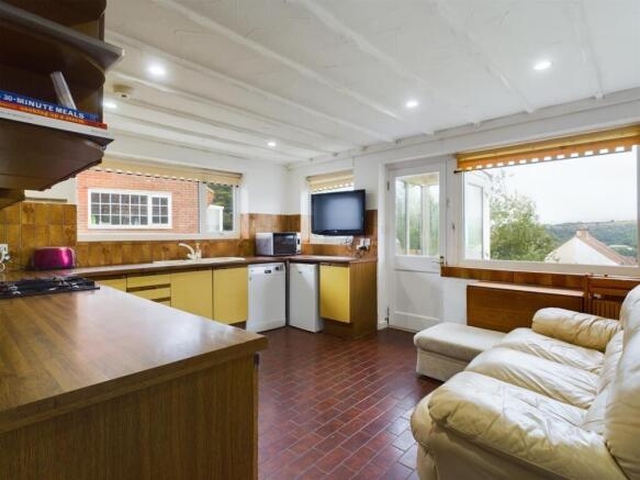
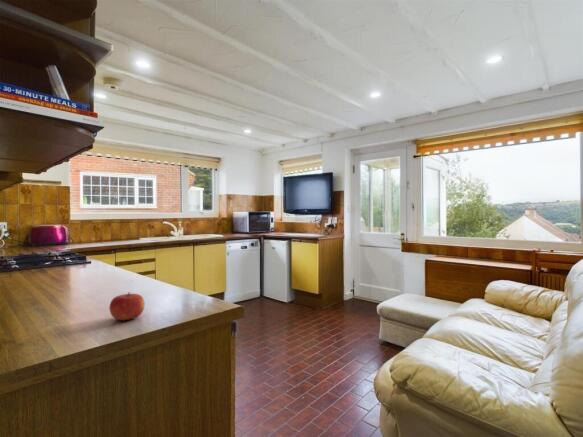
+ fruit (127, 305)
